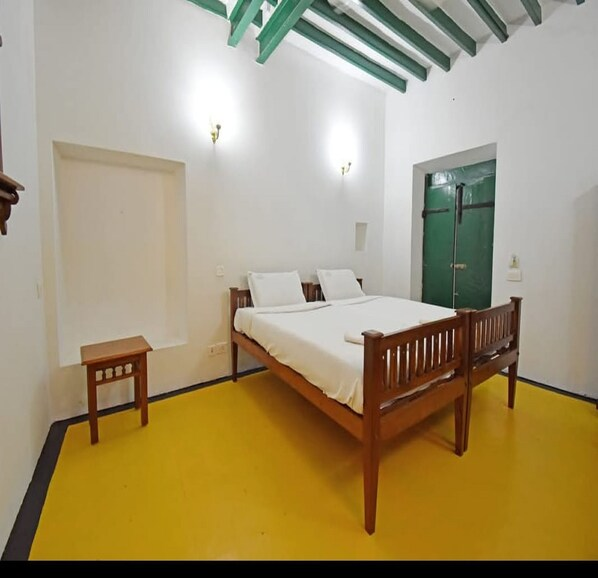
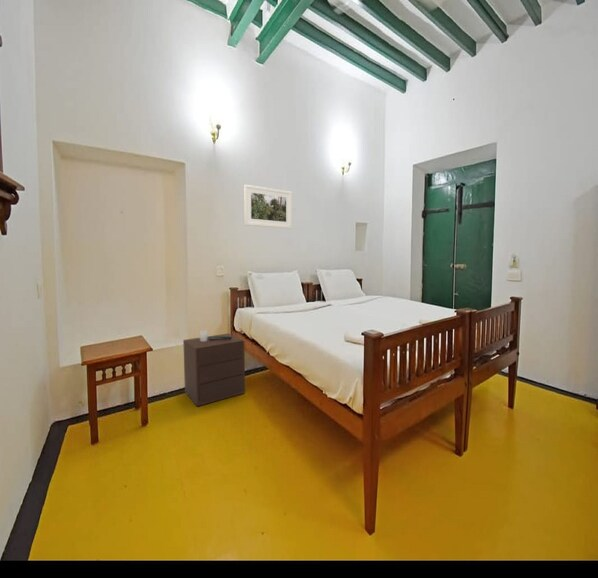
+ nightstand (214, 362)
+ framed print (269, 207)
